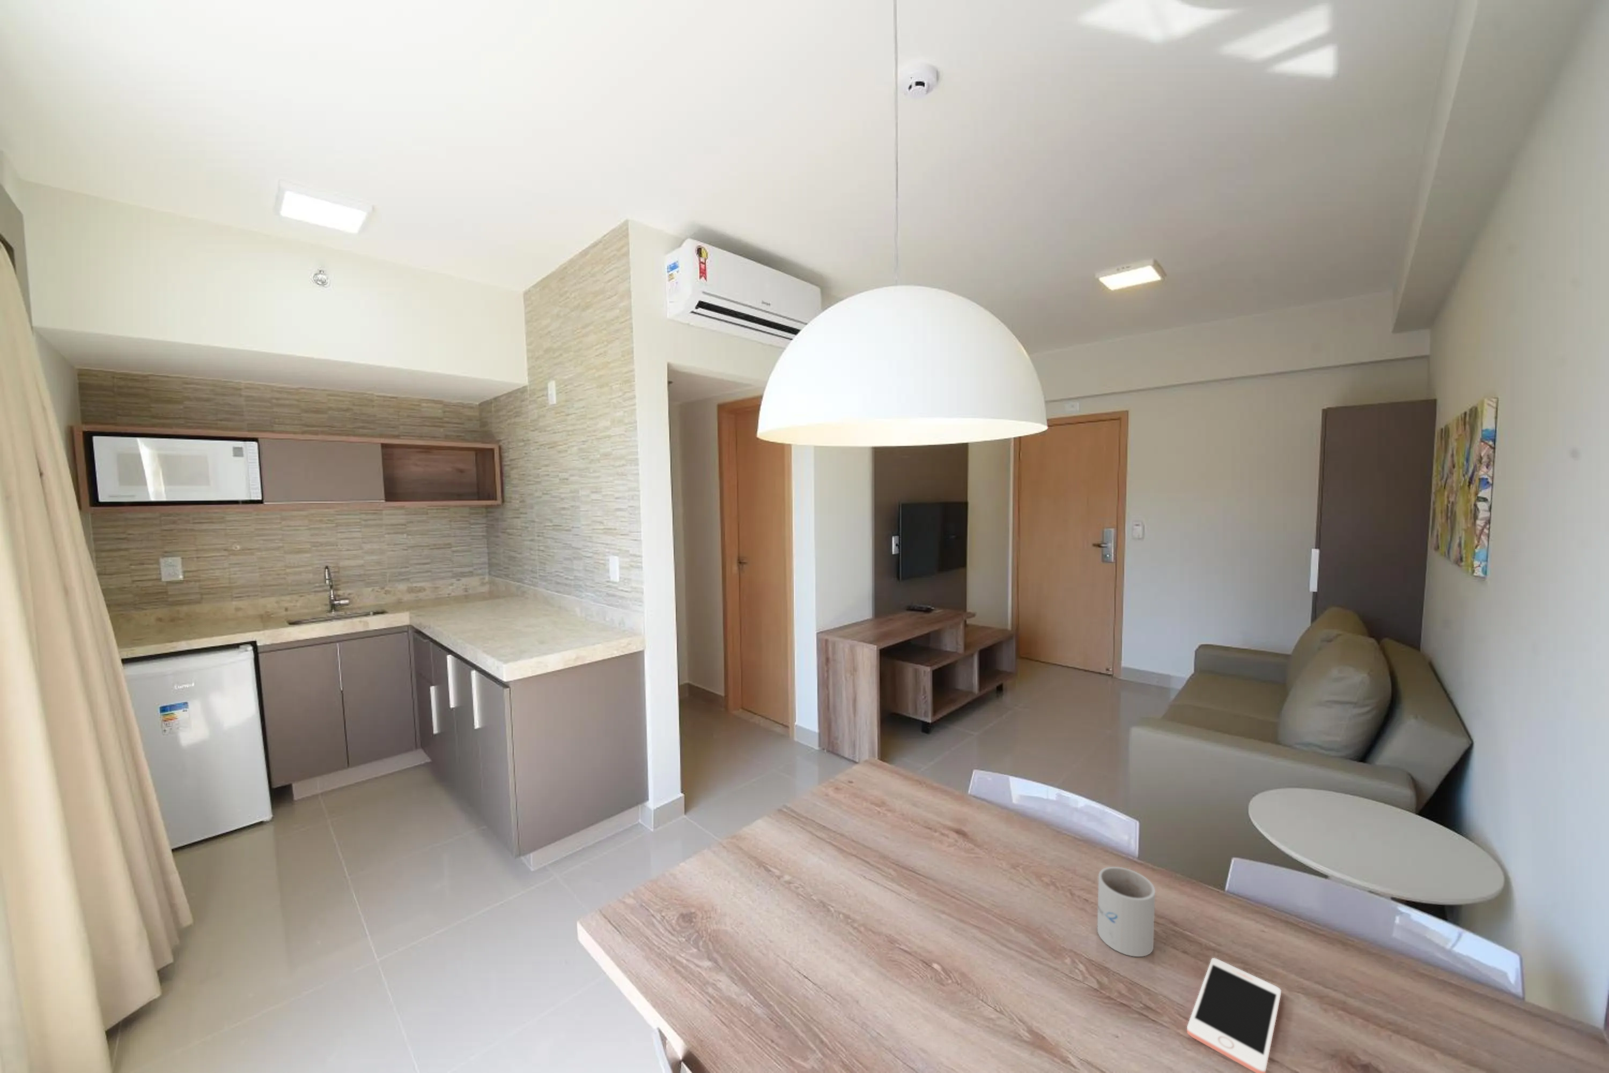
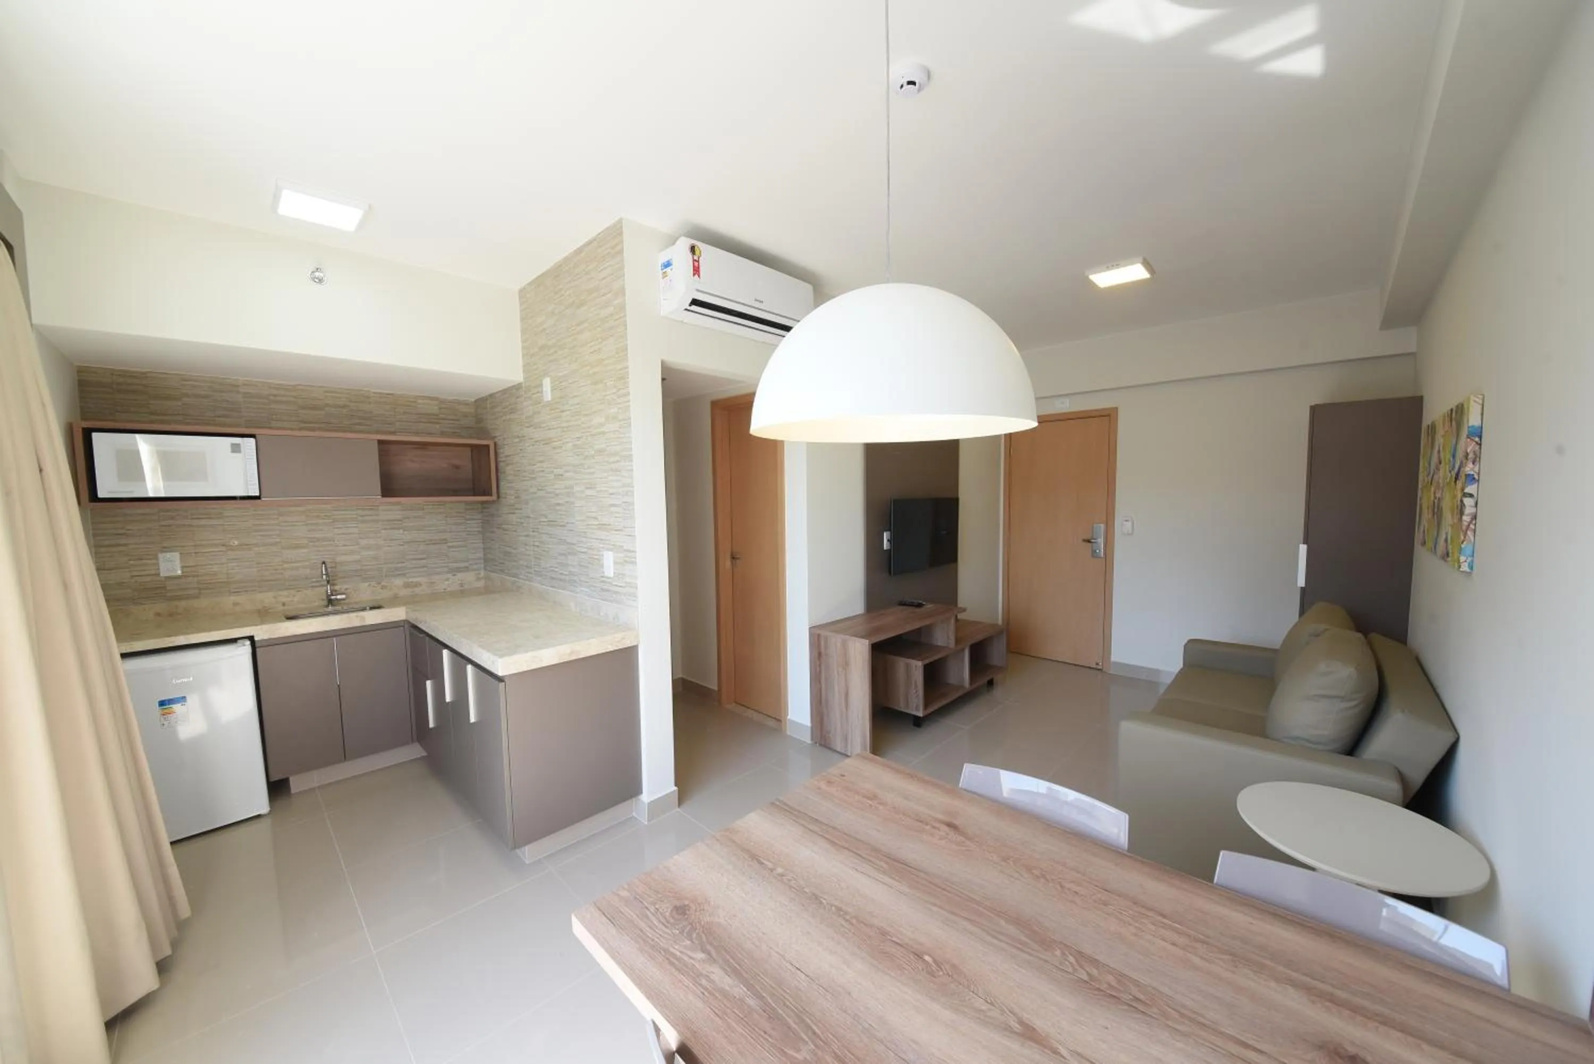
- mug (1123, 903)
- cell phone (1235, 1011)
